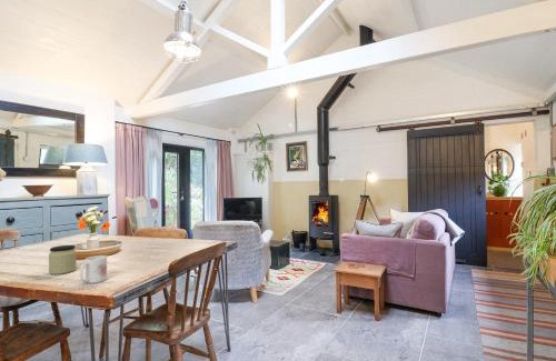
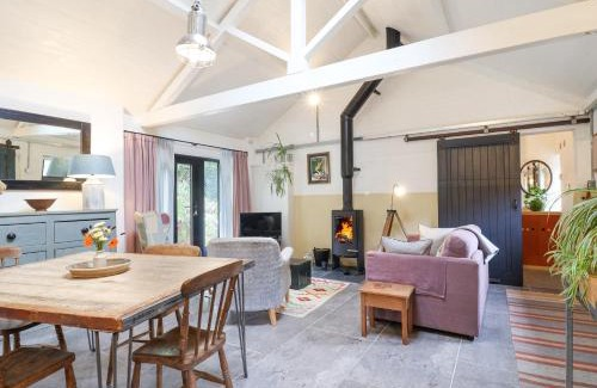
- mug (92, 270)
- jar (62, 259)
